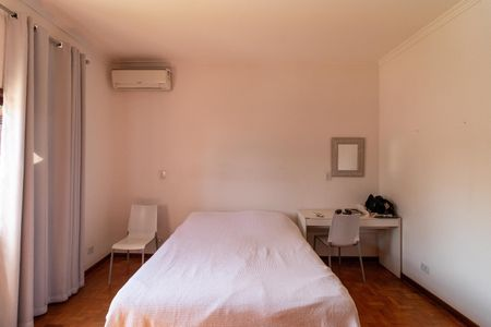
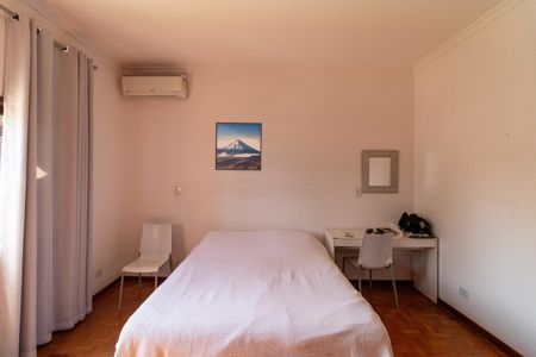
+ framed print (238, 146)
